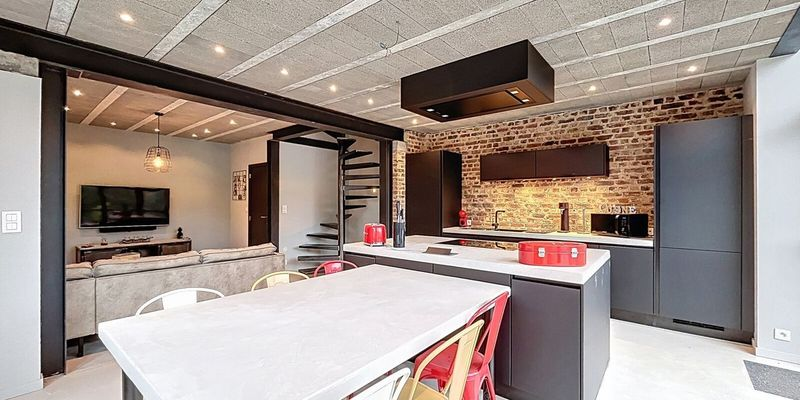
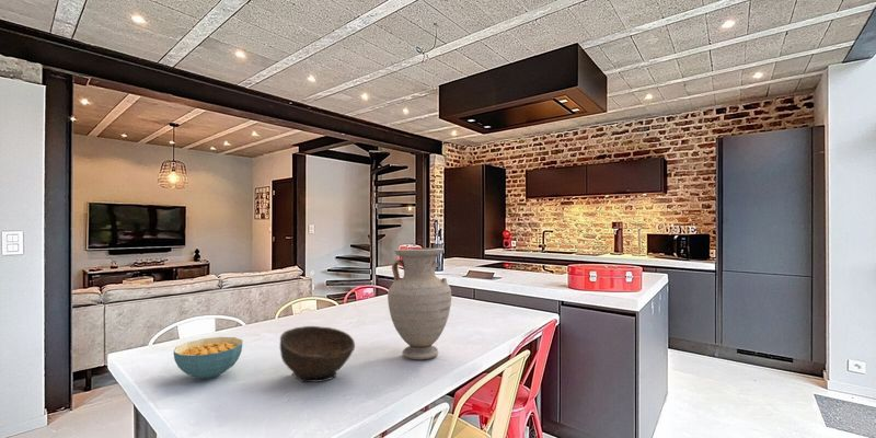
+ bowl (315, 354)
+ vase (419, 301)
+ cereal bowl (209, 360)
